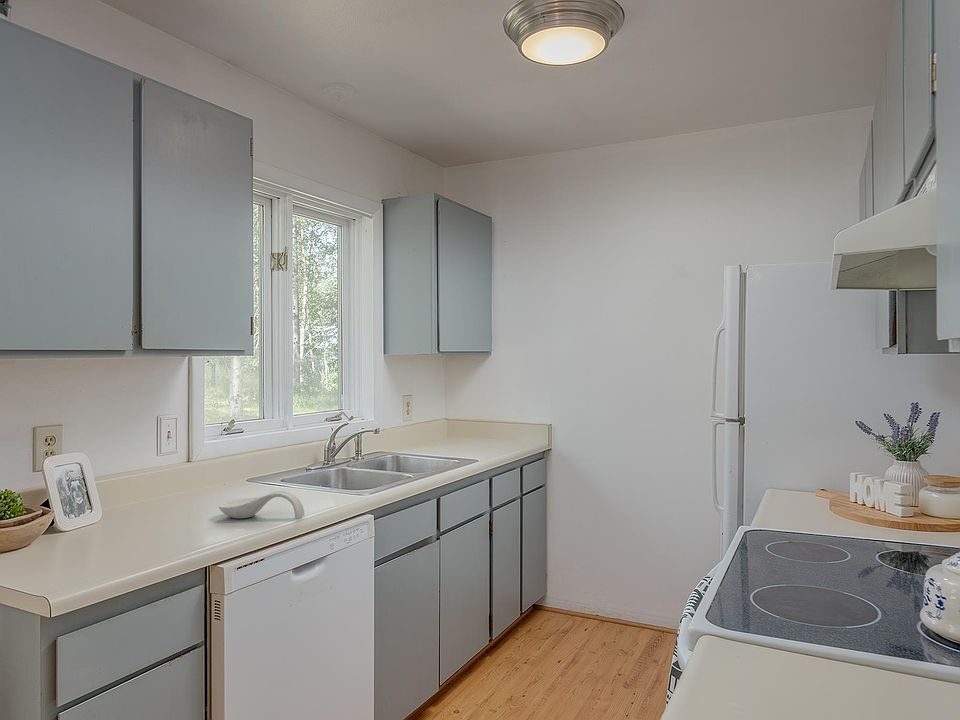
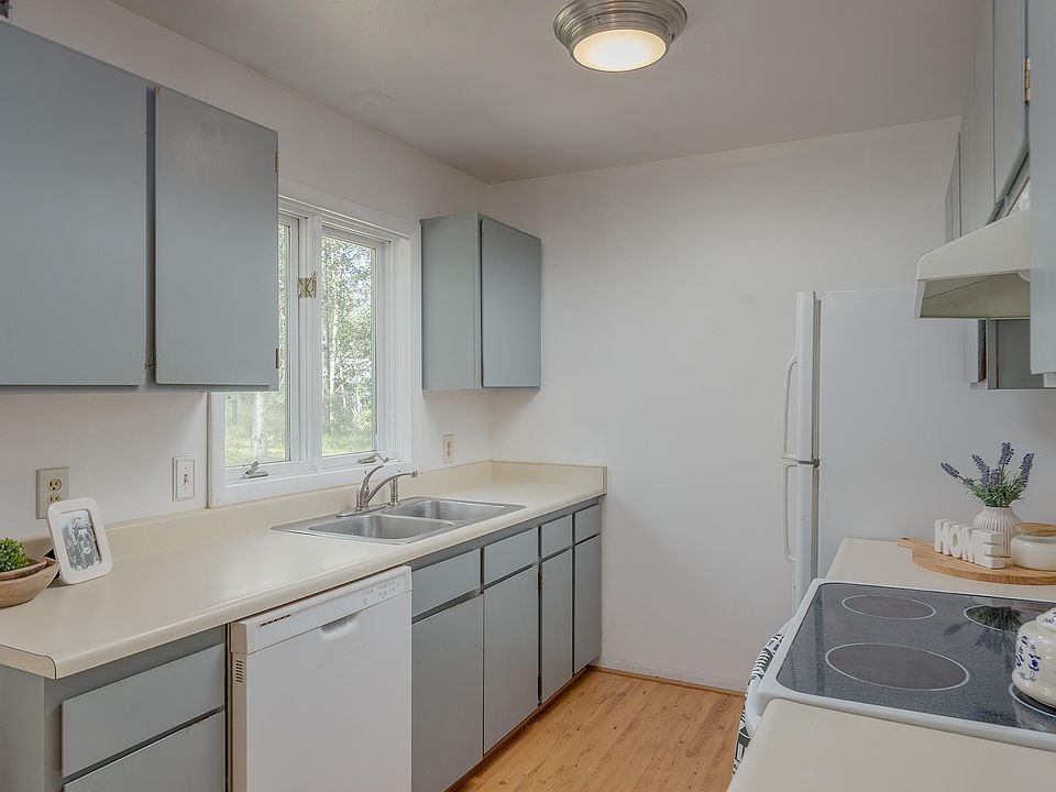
- spoon rest (261, 504)
